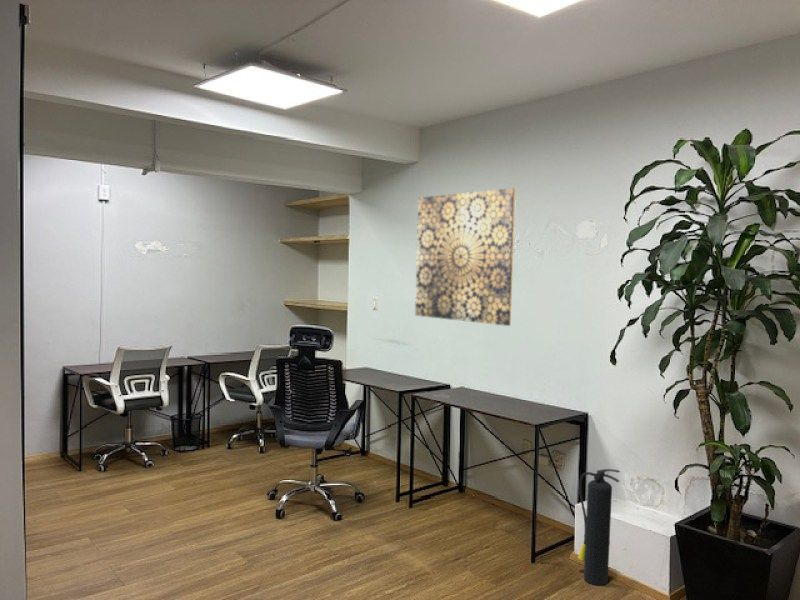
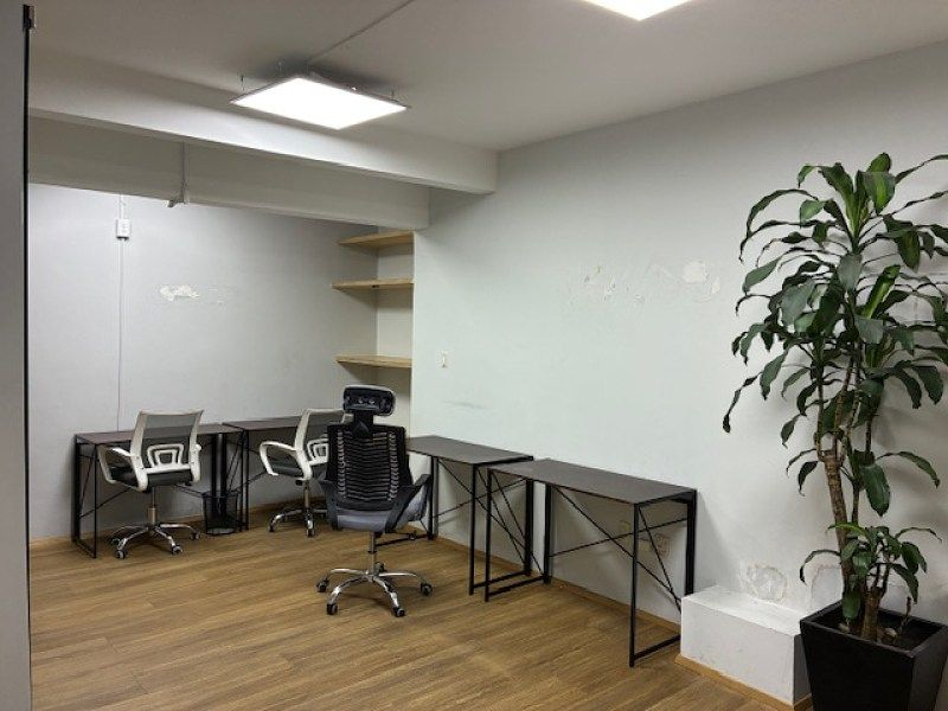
- fire extinguisher (596, 522)
- wall art (461, 257)
